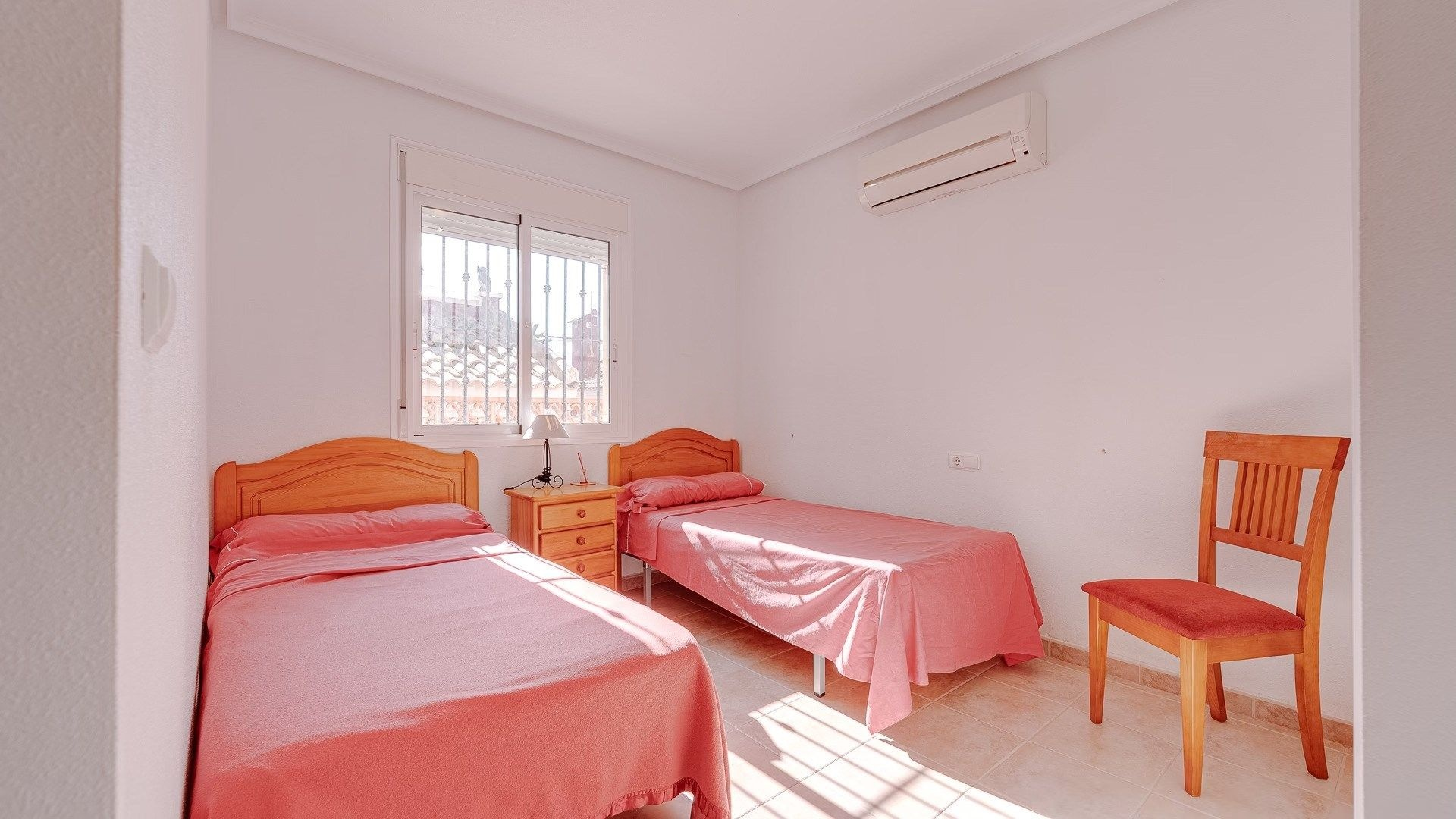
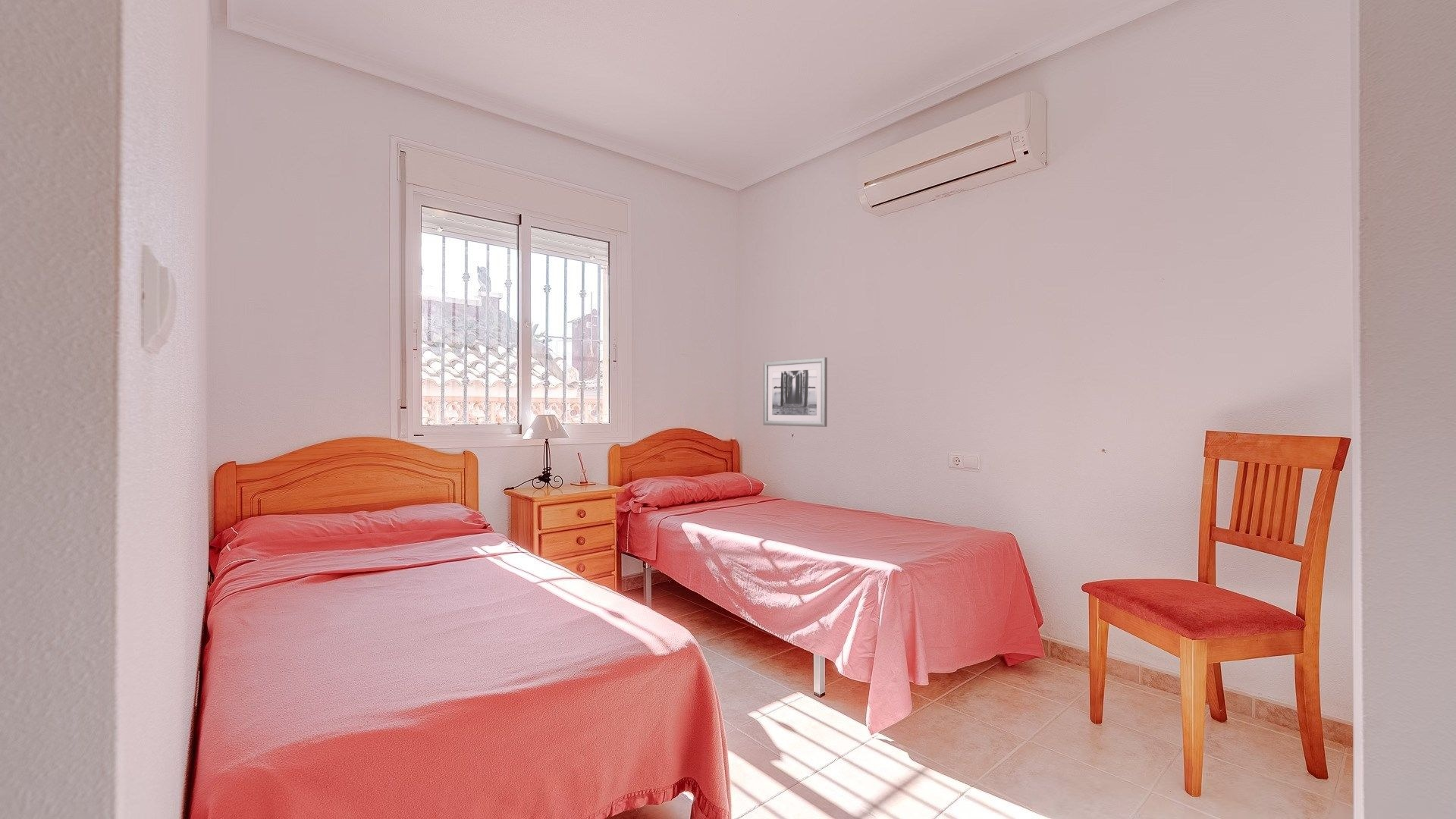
+ wall art (793, 393)
